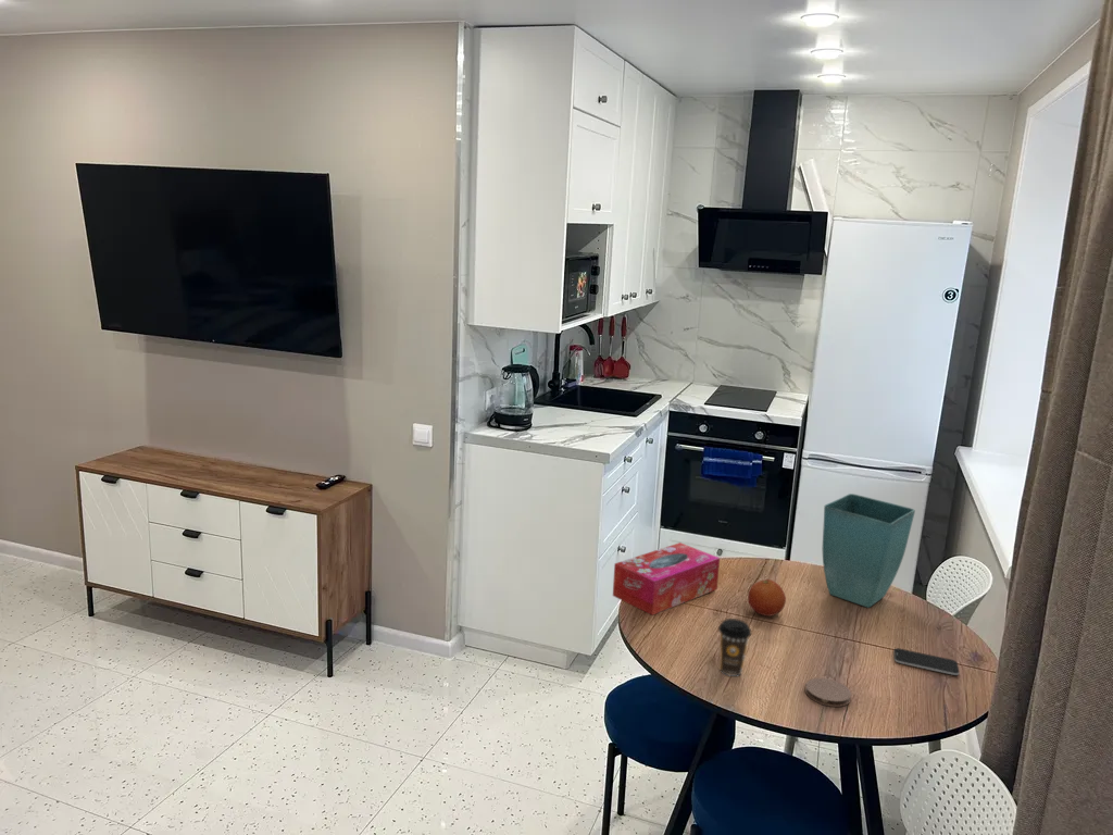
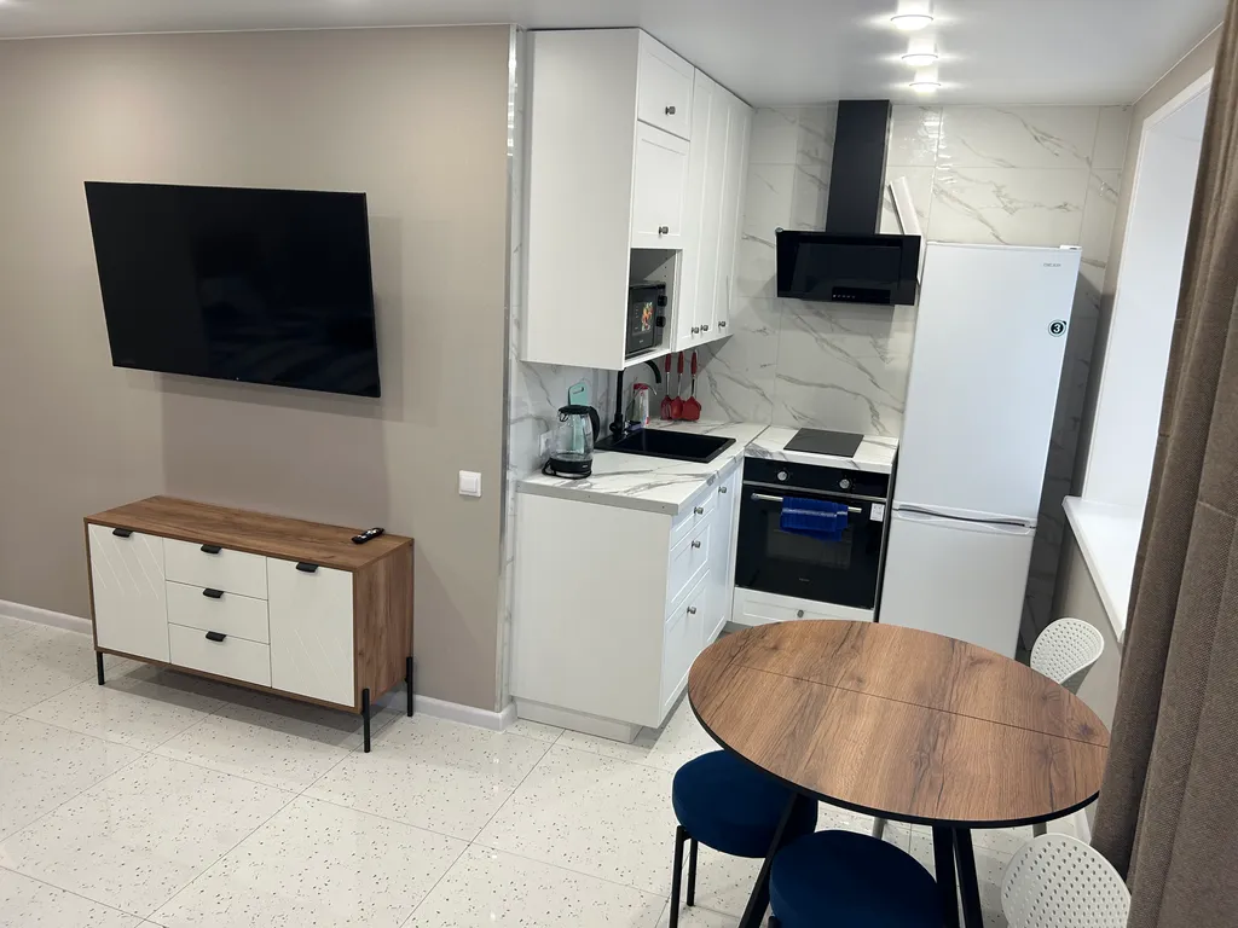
- flower pot (863, 551)
- coaster (827, 691)
- coffee cup (733, 647)
- smartphone (925, 661)
- fruit (766, 597)
- tissue box (666, 576)
